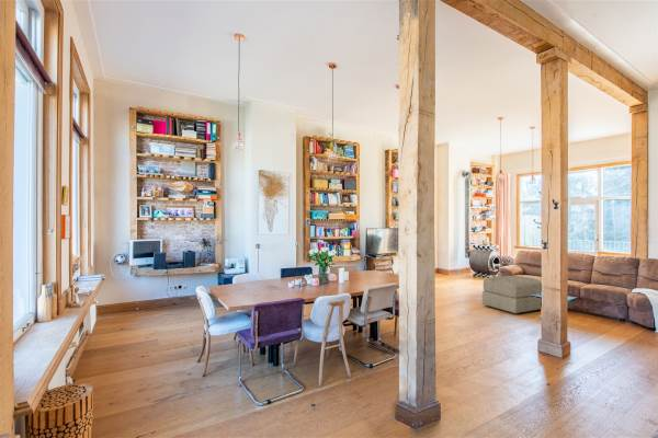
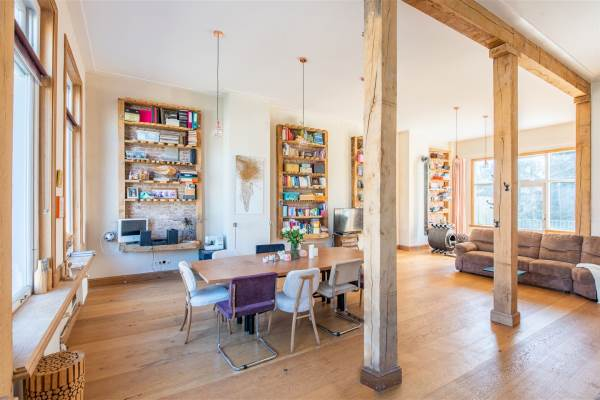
- ottoman (513, 292)
